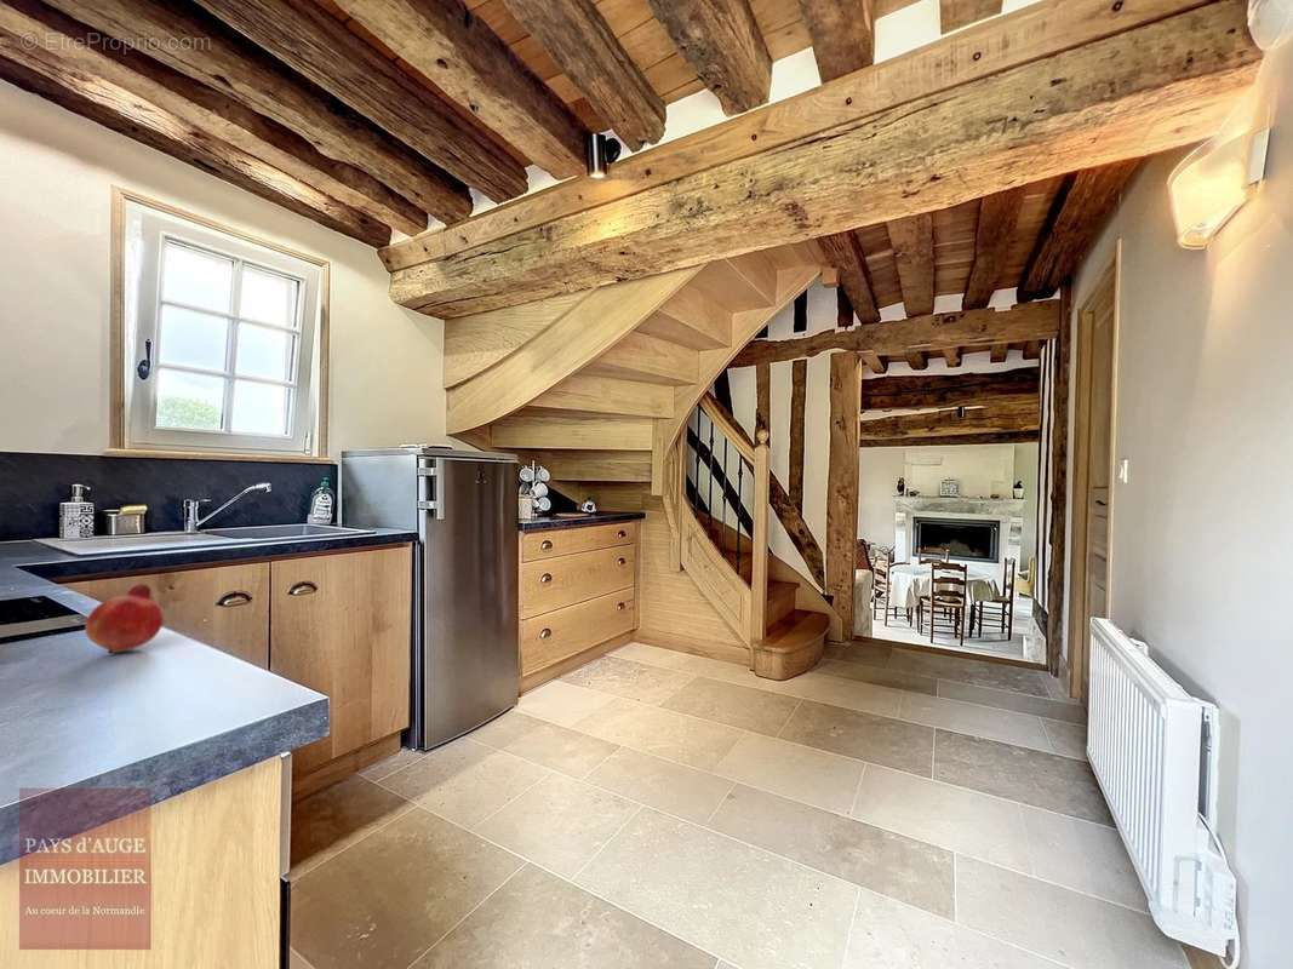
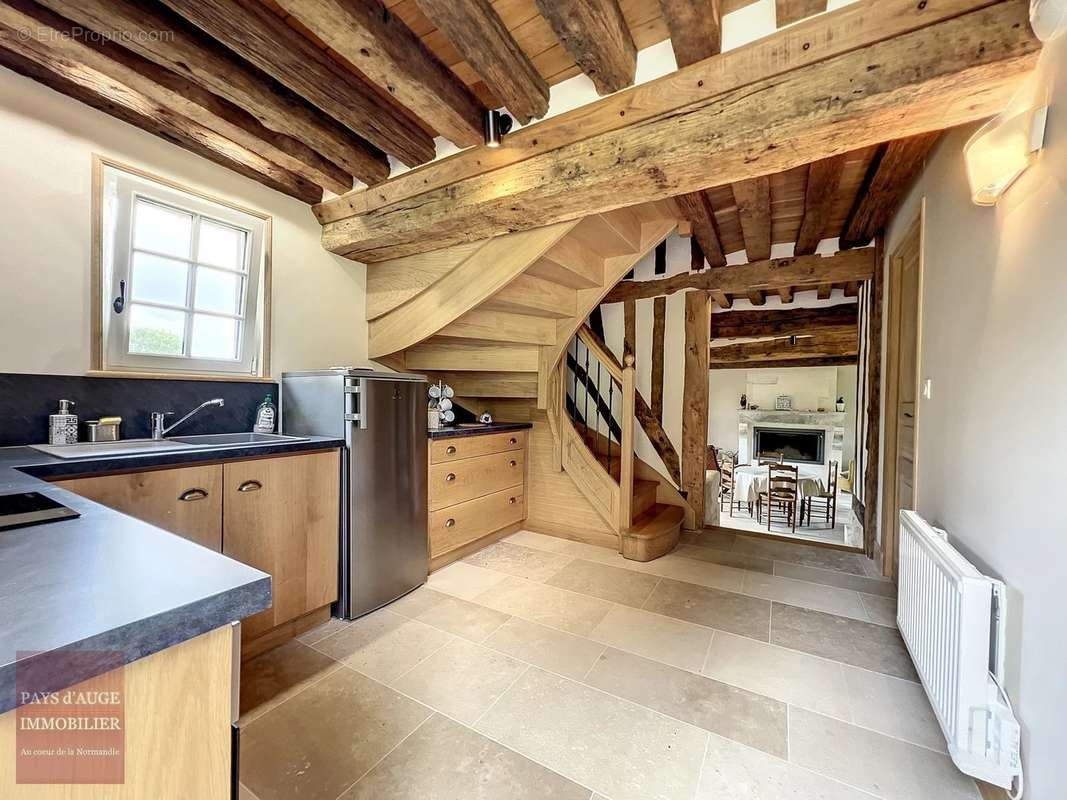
- fruit (125, 618)
